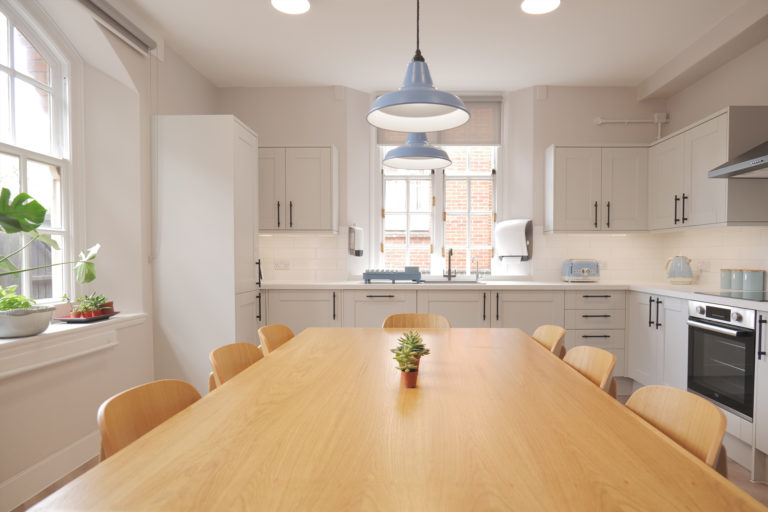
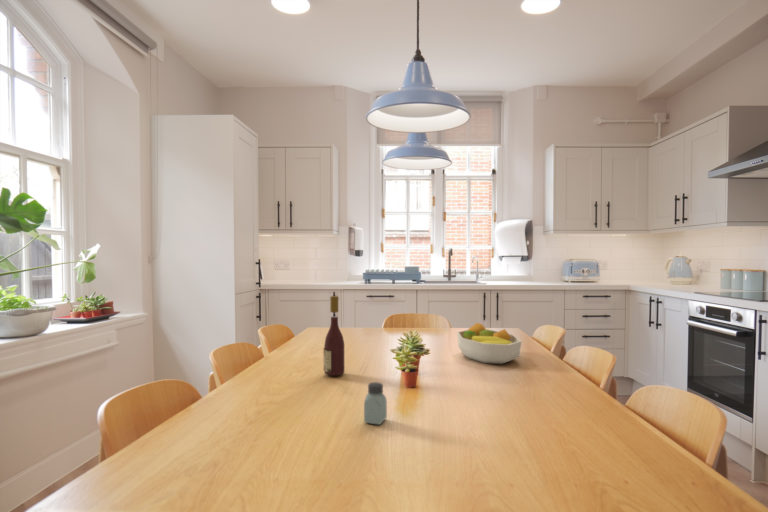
+ wine bottle (334, 335)
+ saltshaker (375, 402)
+ fruit bowl (487, 341)
